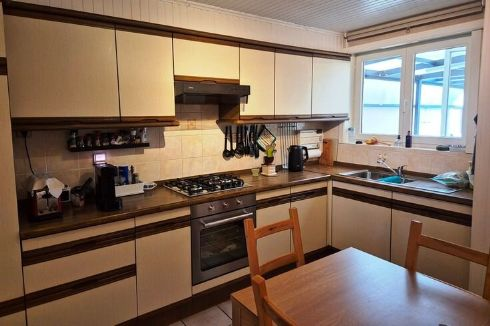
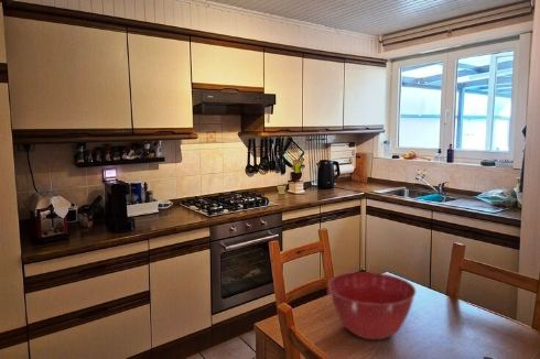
+ mixing bowl (369, 307)
